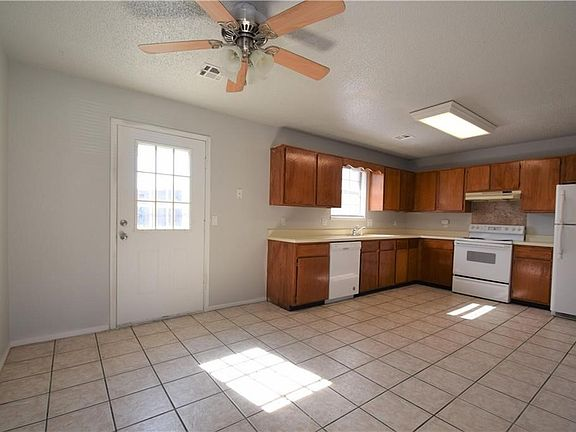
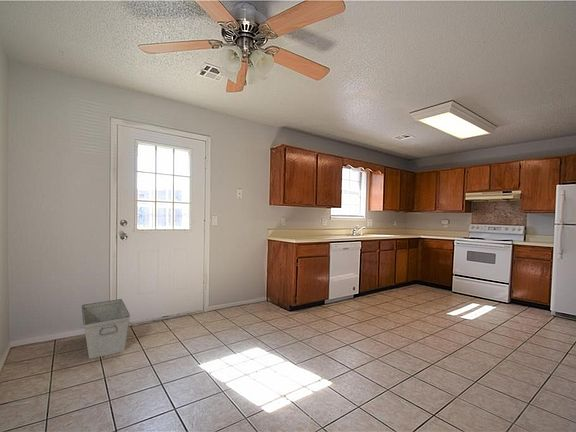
+ storage bin (104, 326)
